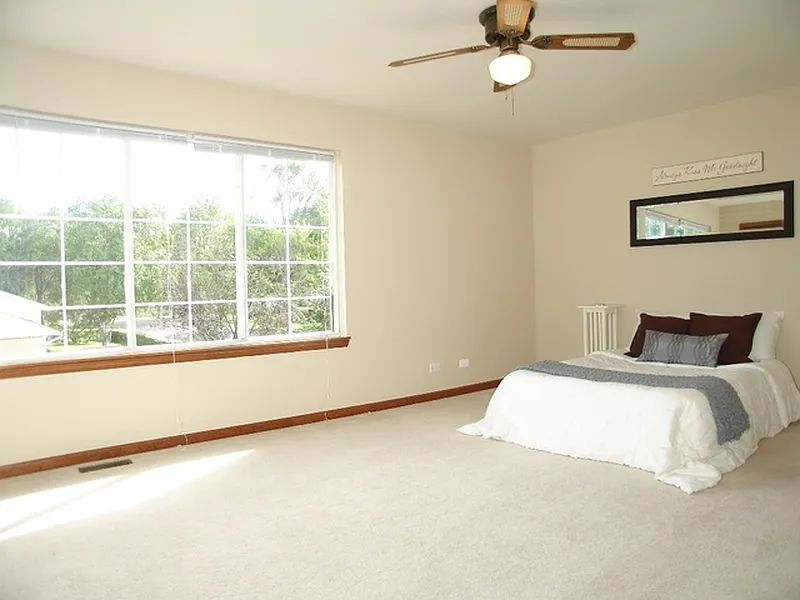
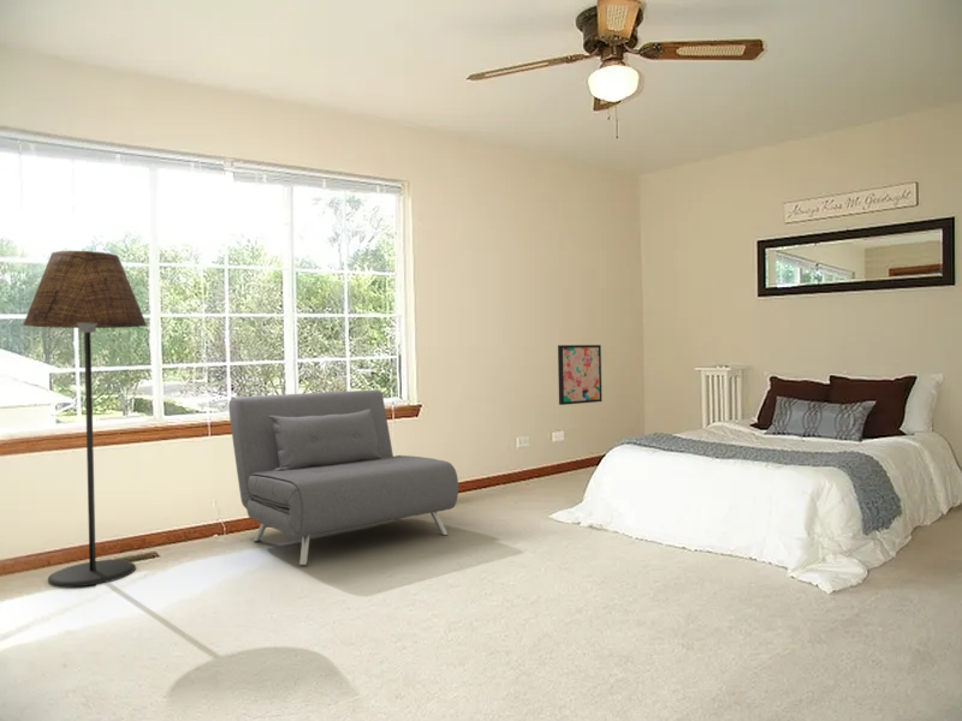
+ floor lamp (89, 415)
+ sofa (342, 464)
+ wall art (580, 374)
